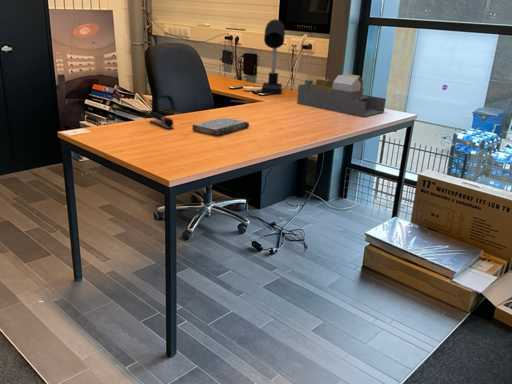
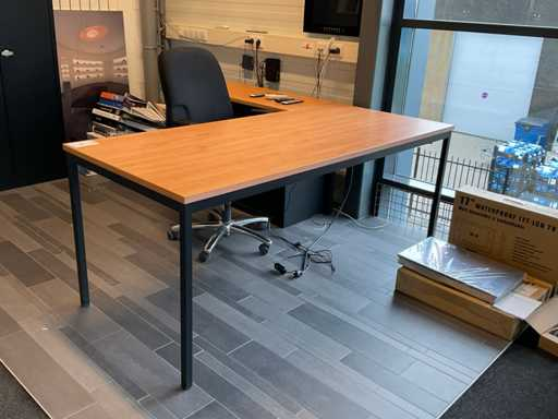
- architectural model (341, 91)
- desk lamp (273, 56)
- book (221, 126)
- stapler (161, 120)
